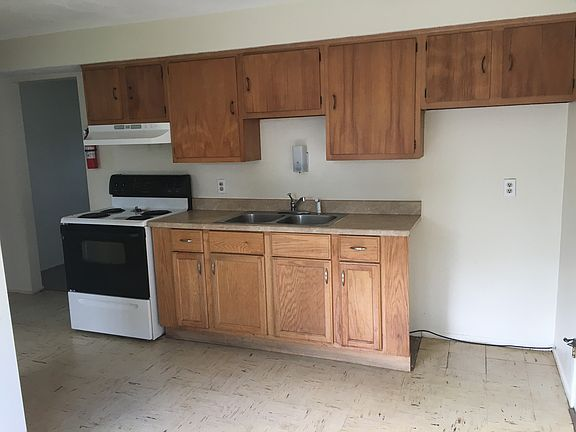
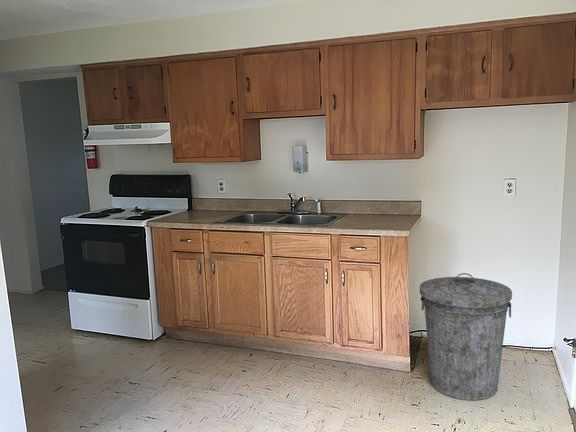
+ trash can (463, 329)
